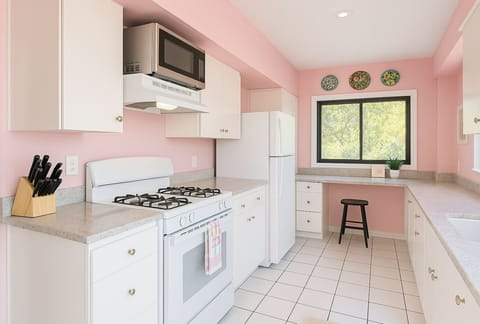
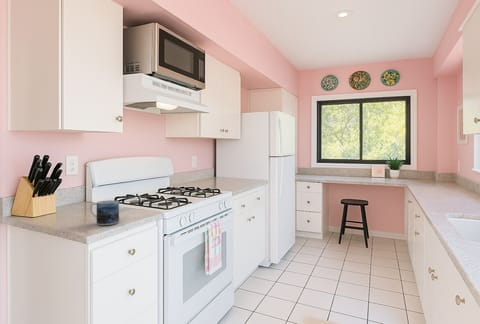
+ mug (103, 212)
